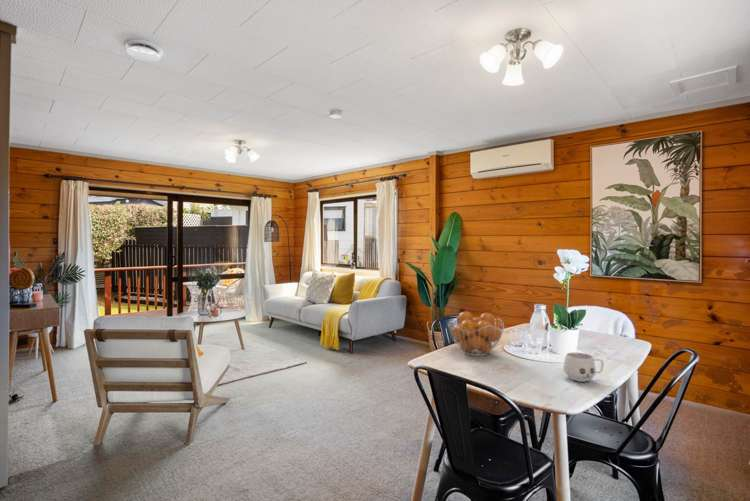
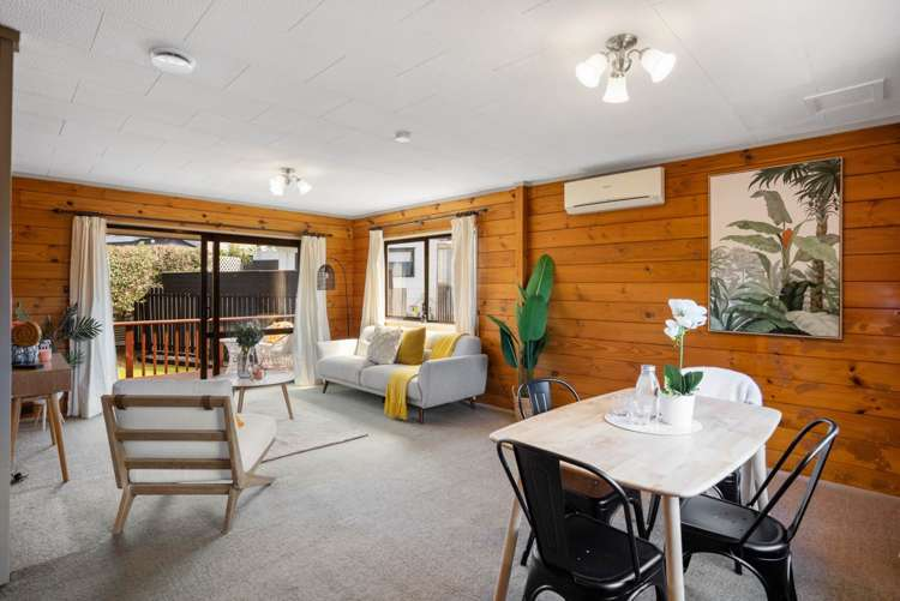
- mug (584, 367)
- fruit basket (475, 332)
